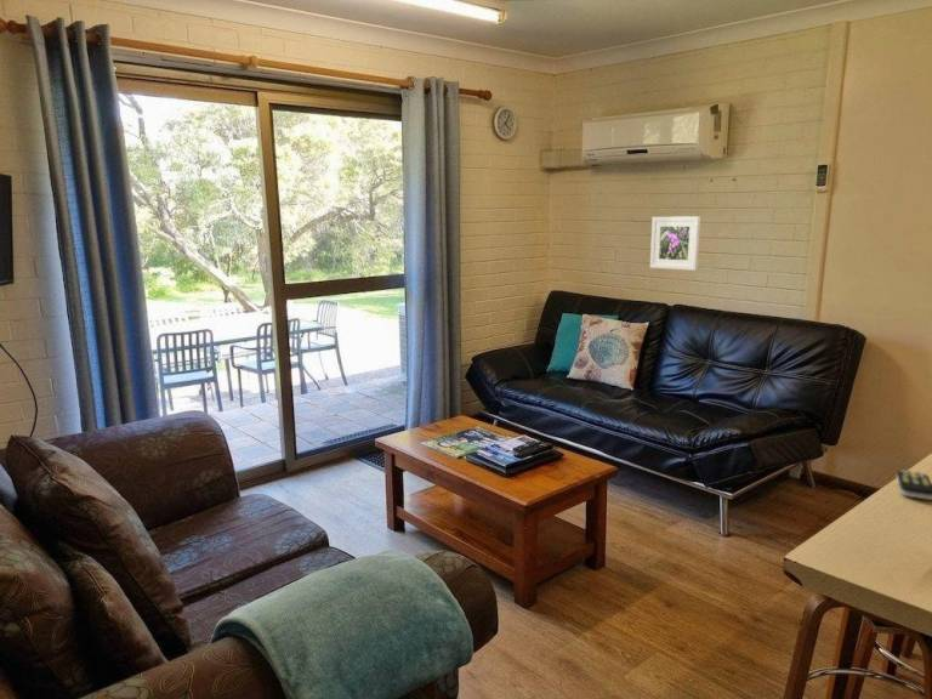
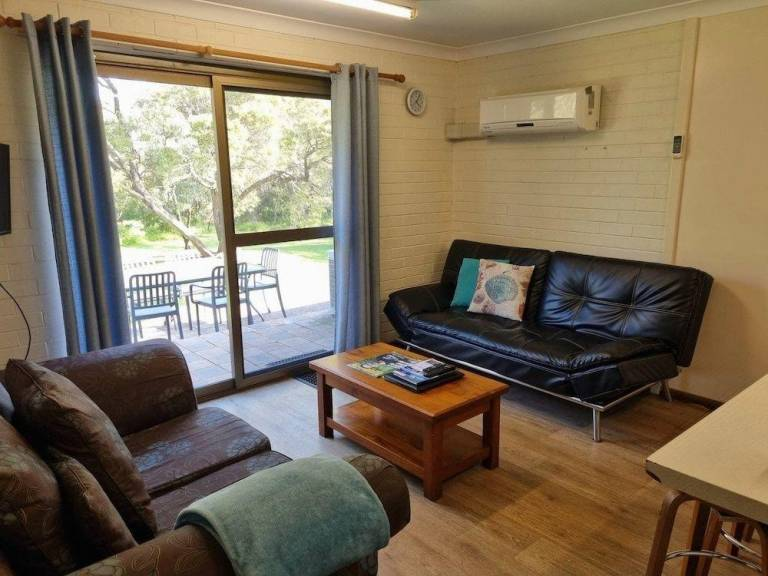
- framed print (674, 243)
- remote control (915, 484)
